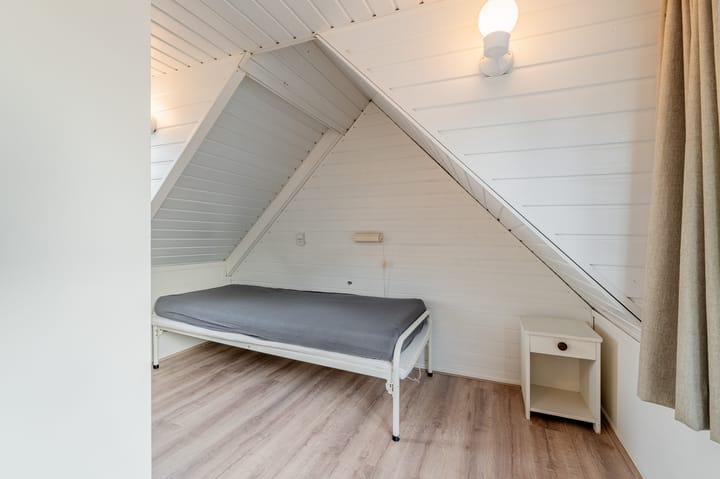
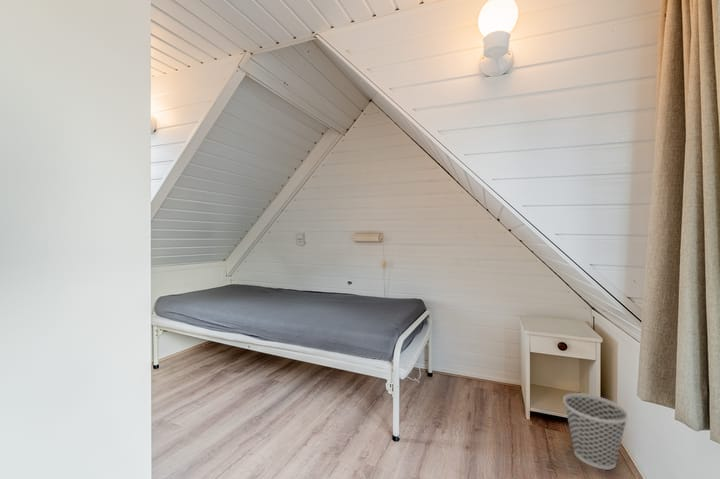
+ wastebasket (594, 431)
